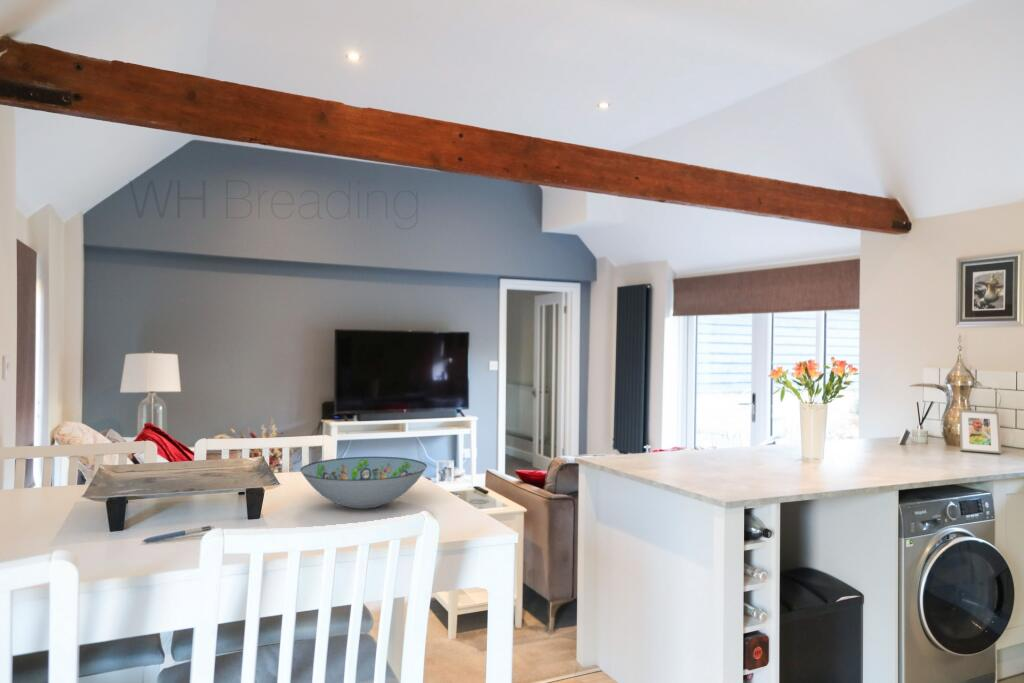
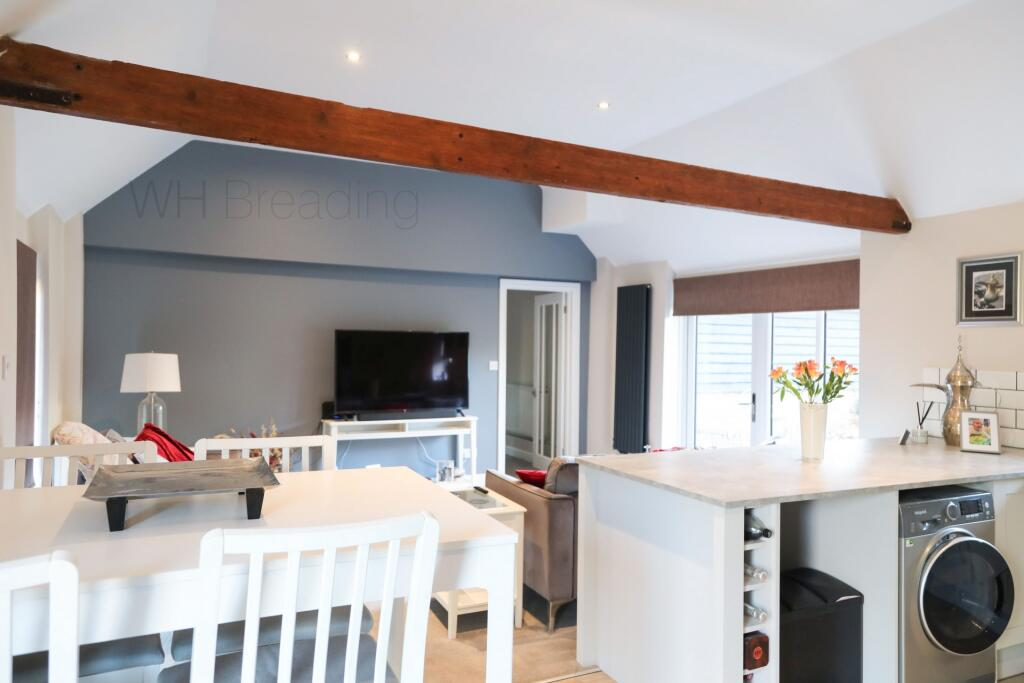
- decorative bowl (364, 486)
- pen (178, 533)
